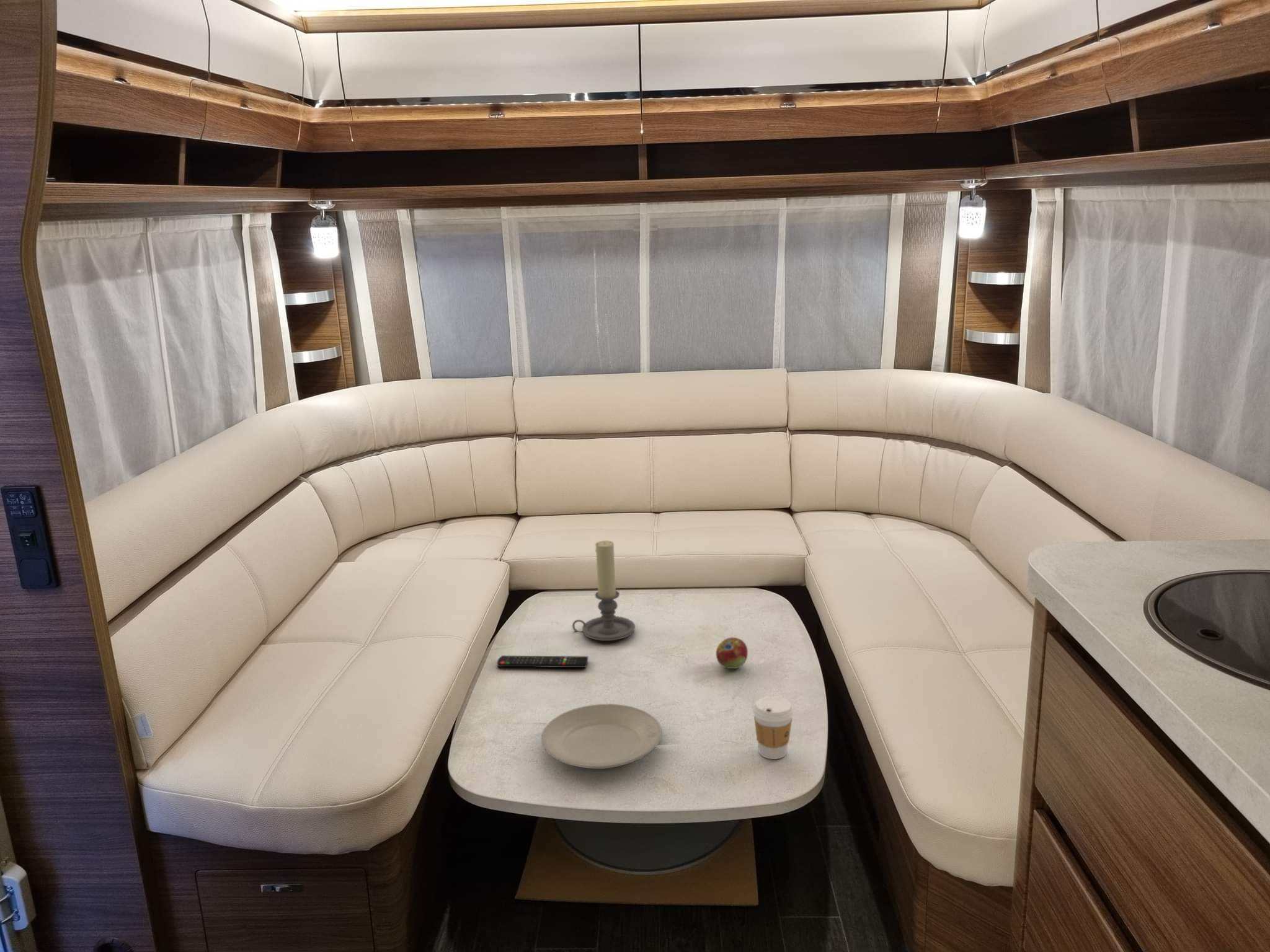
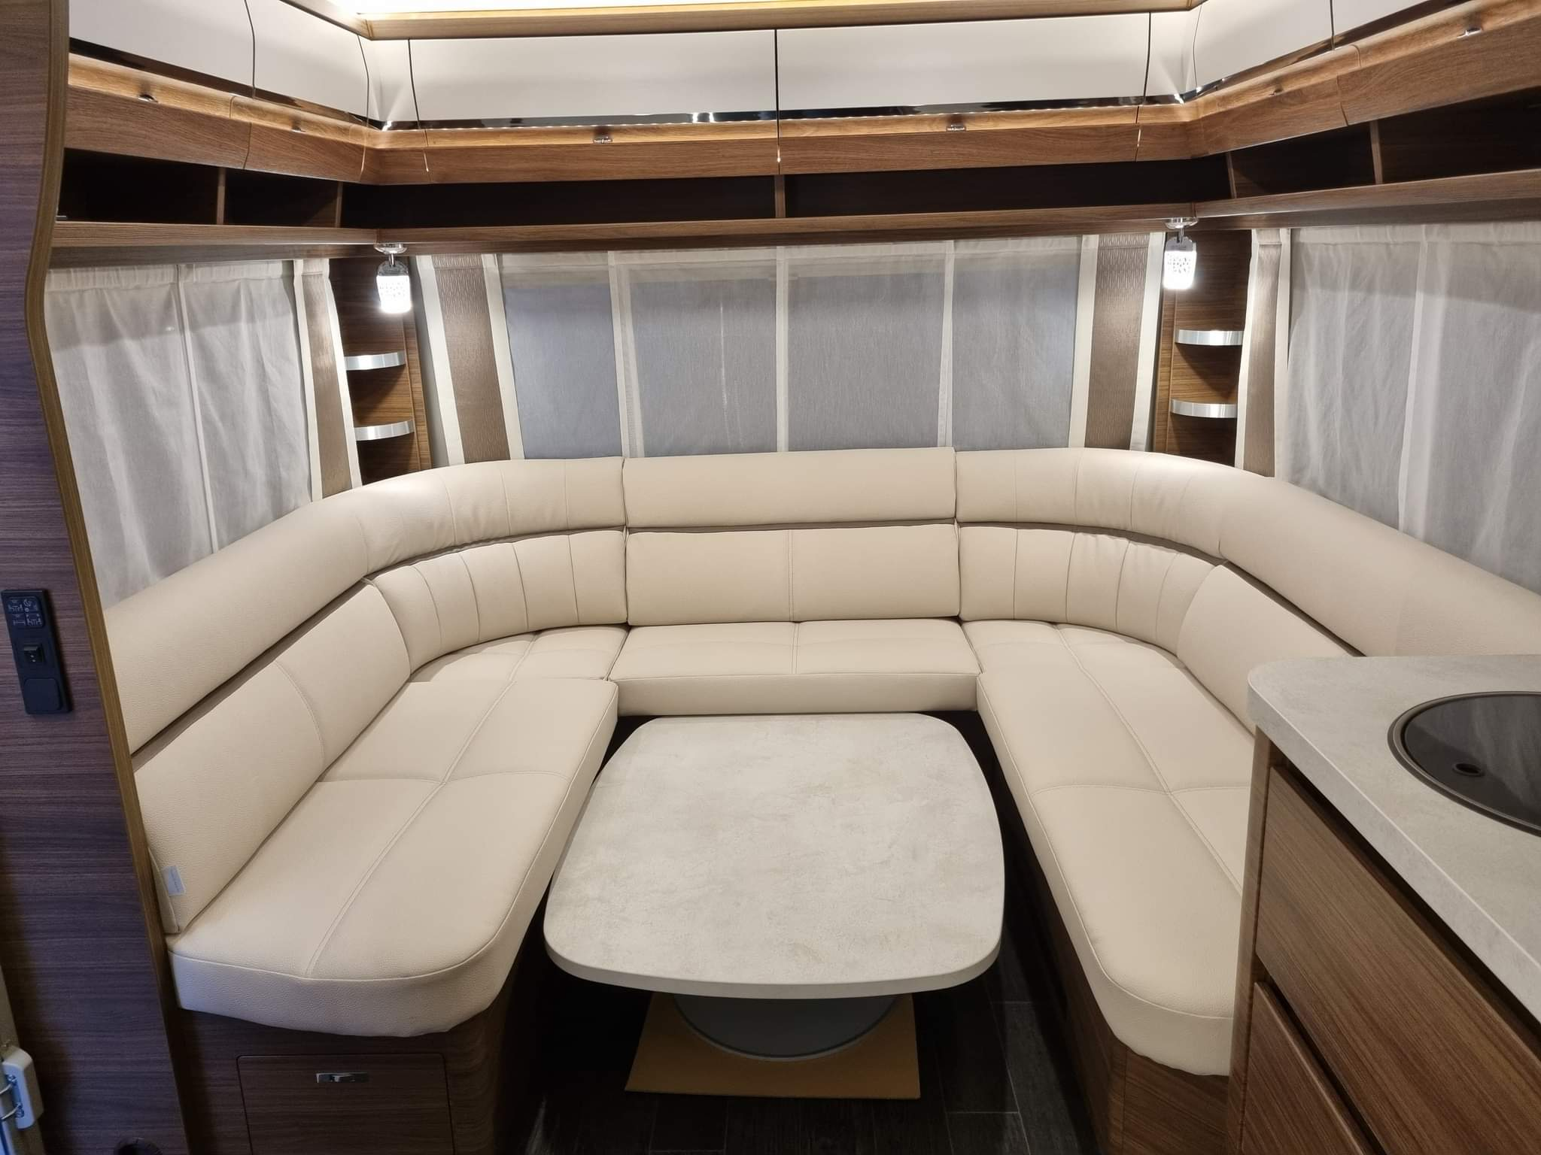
- coffee cup (773, 727)
- remote control (542, 663)
- fruit (732, 653)
- candle holder (602, 588)
- plate (602, 739)
